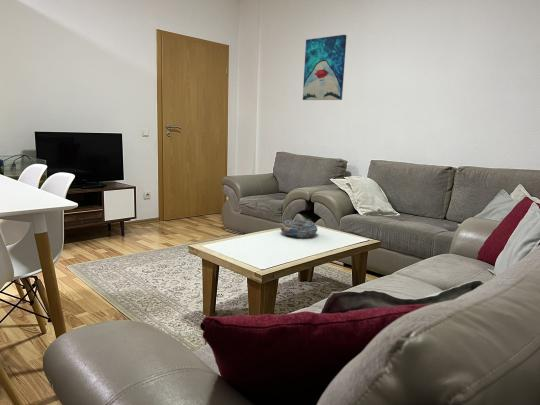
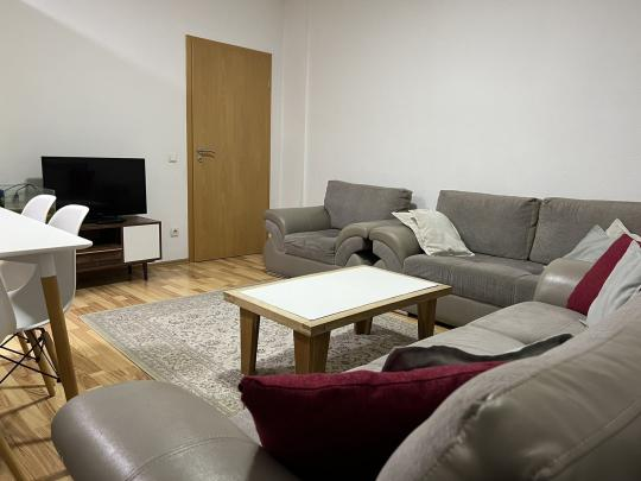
- decorative bowl (298, 228)
- wall art (323, 69)
